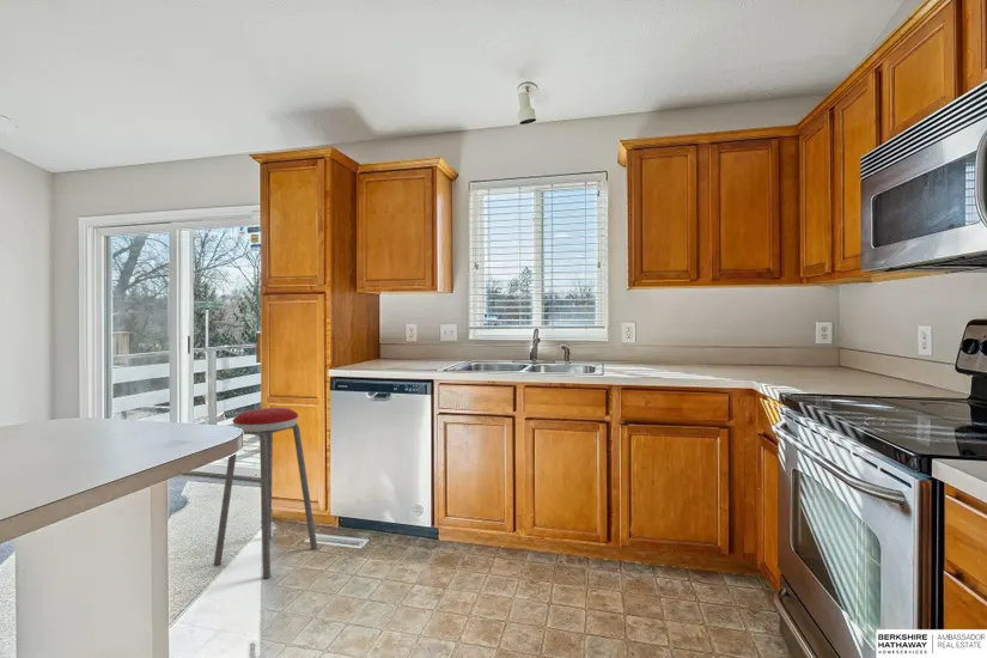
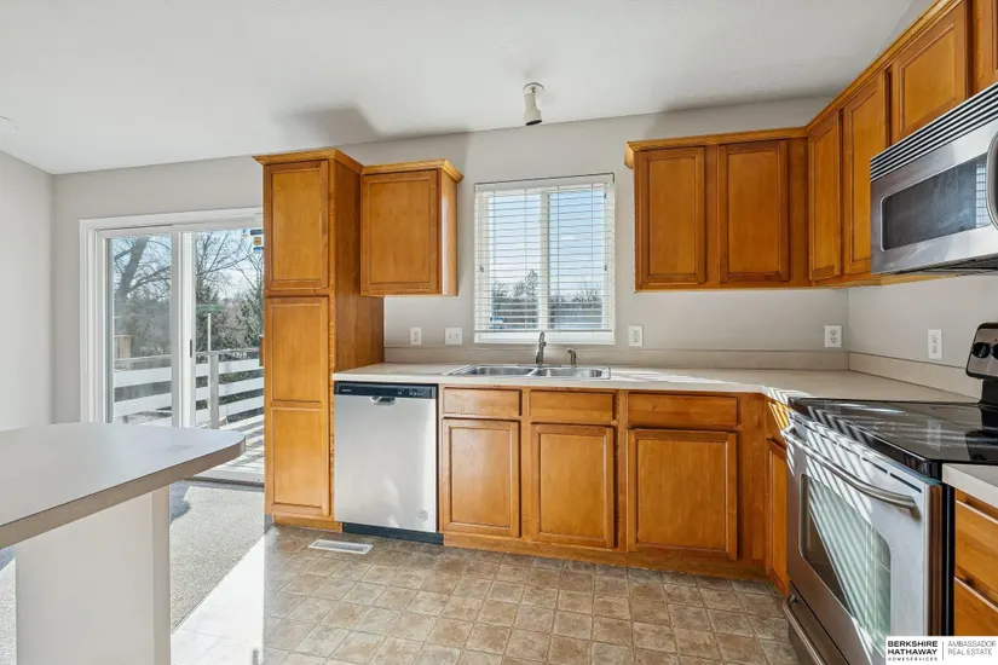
- music stool (267, 482)
